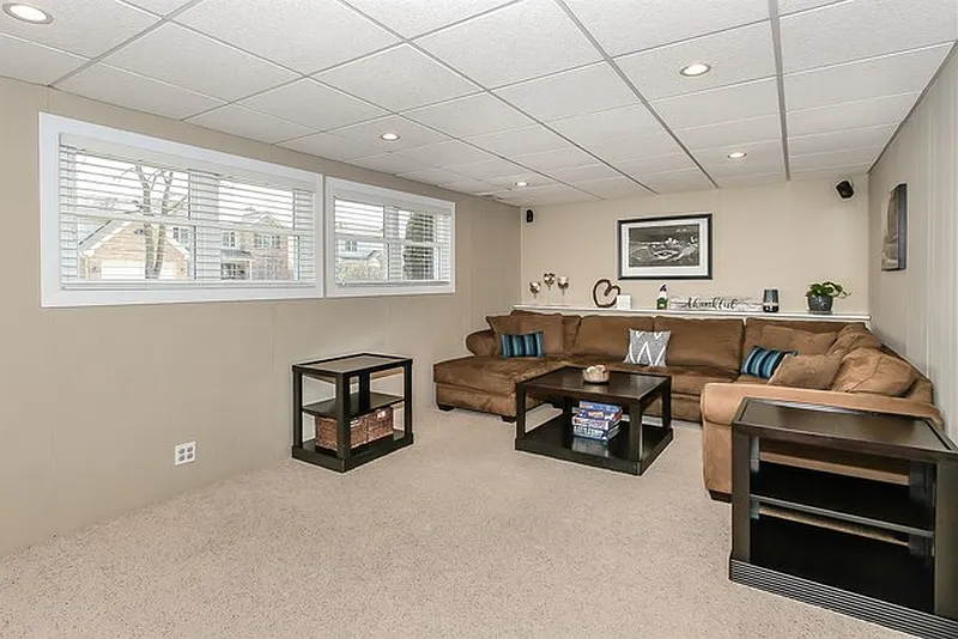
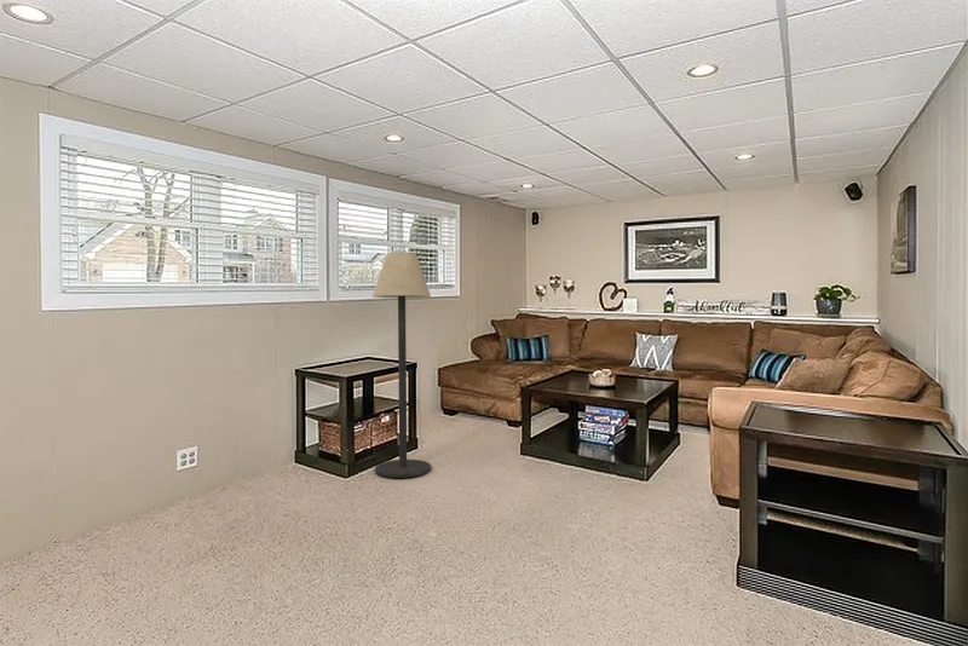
+ floor lamp (402, 362)
